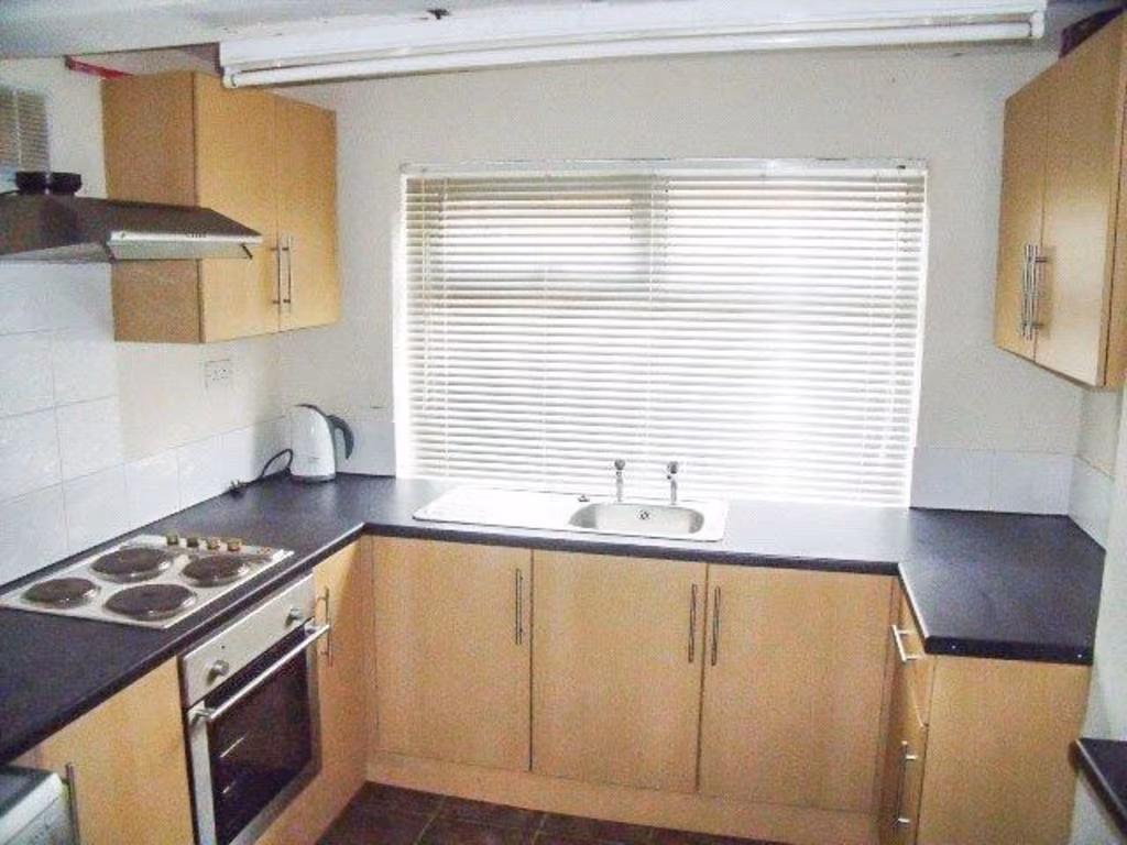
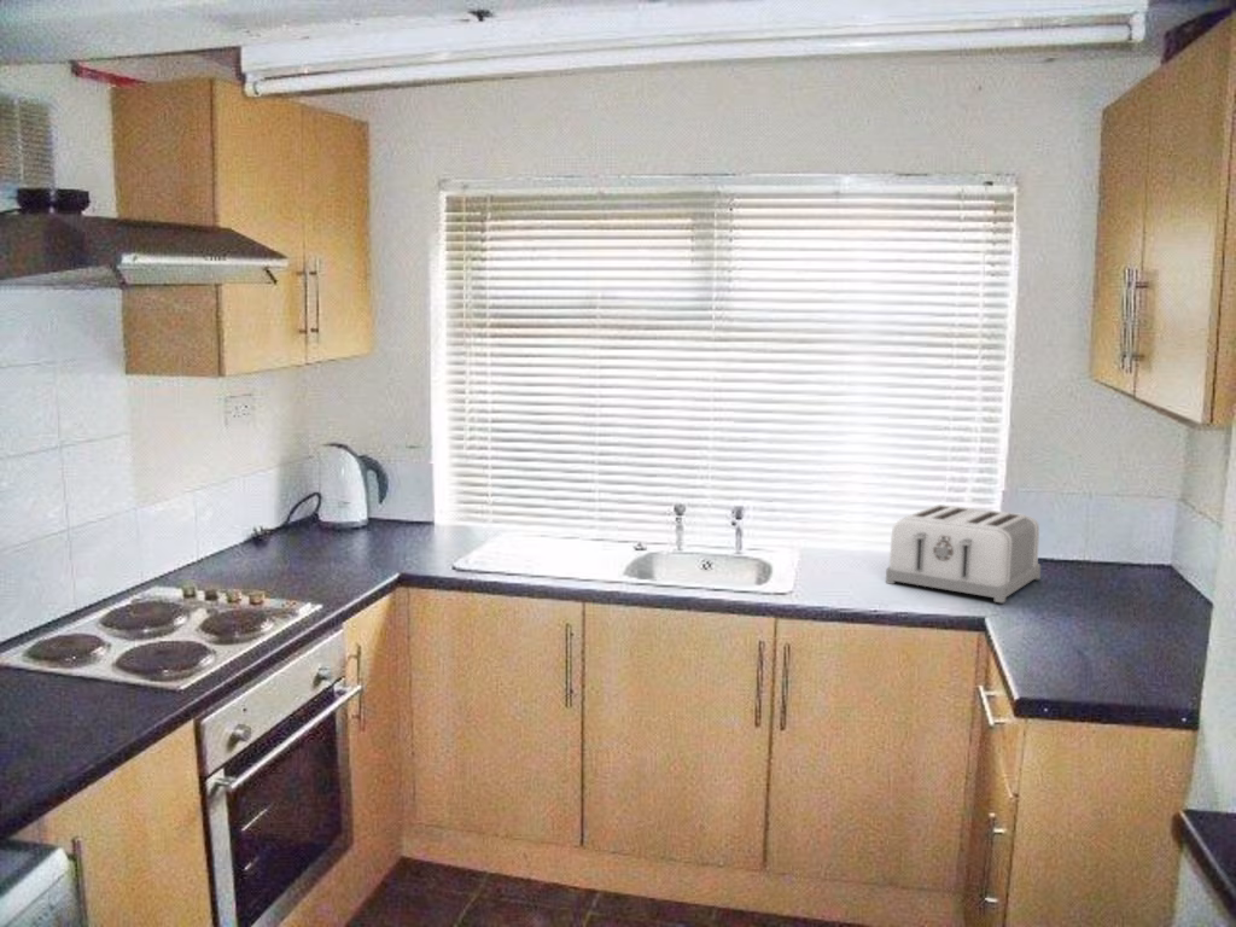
+ toaster (962, 548)
